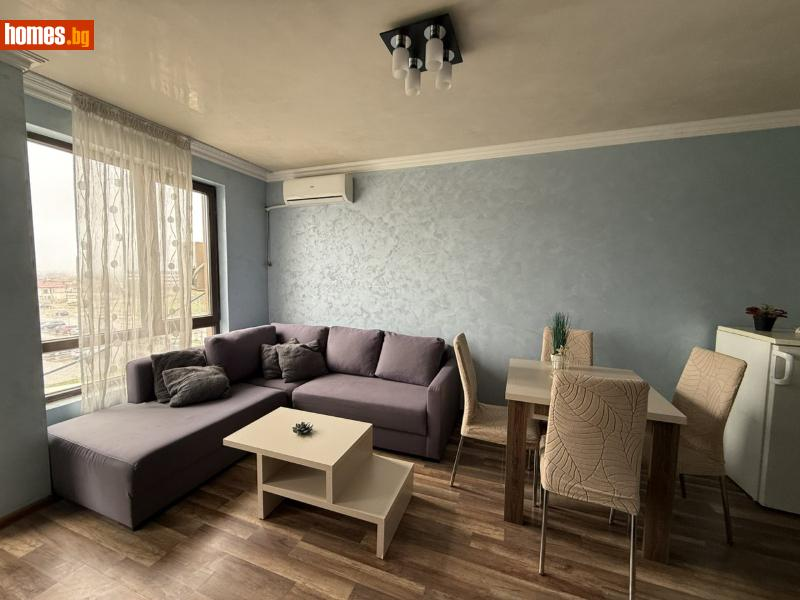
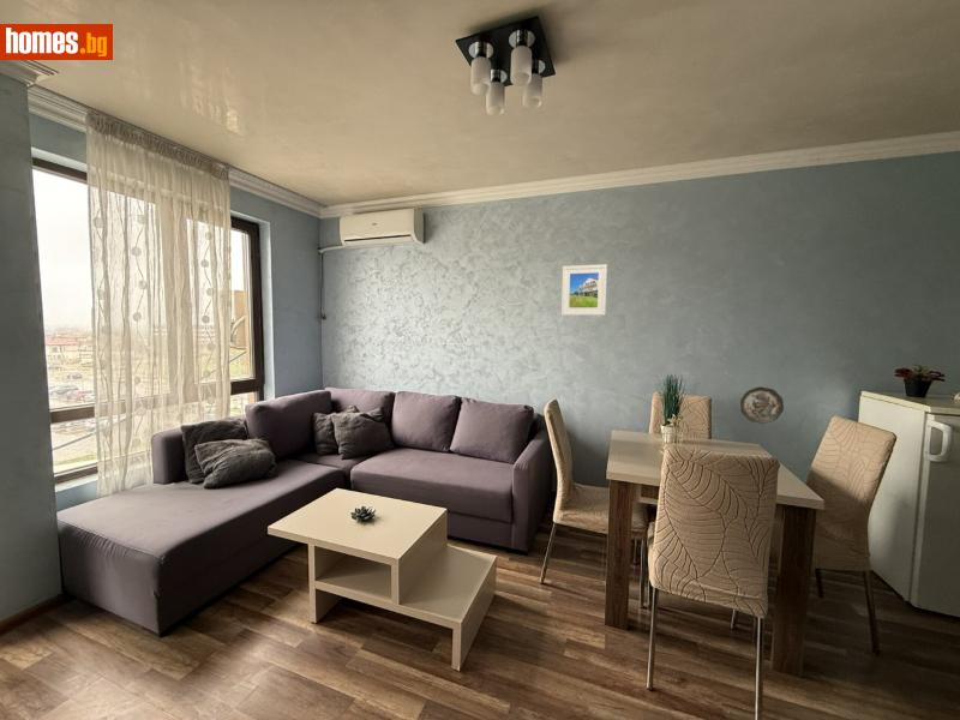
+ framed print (583, 290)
+ decorative plate (761, 404)
